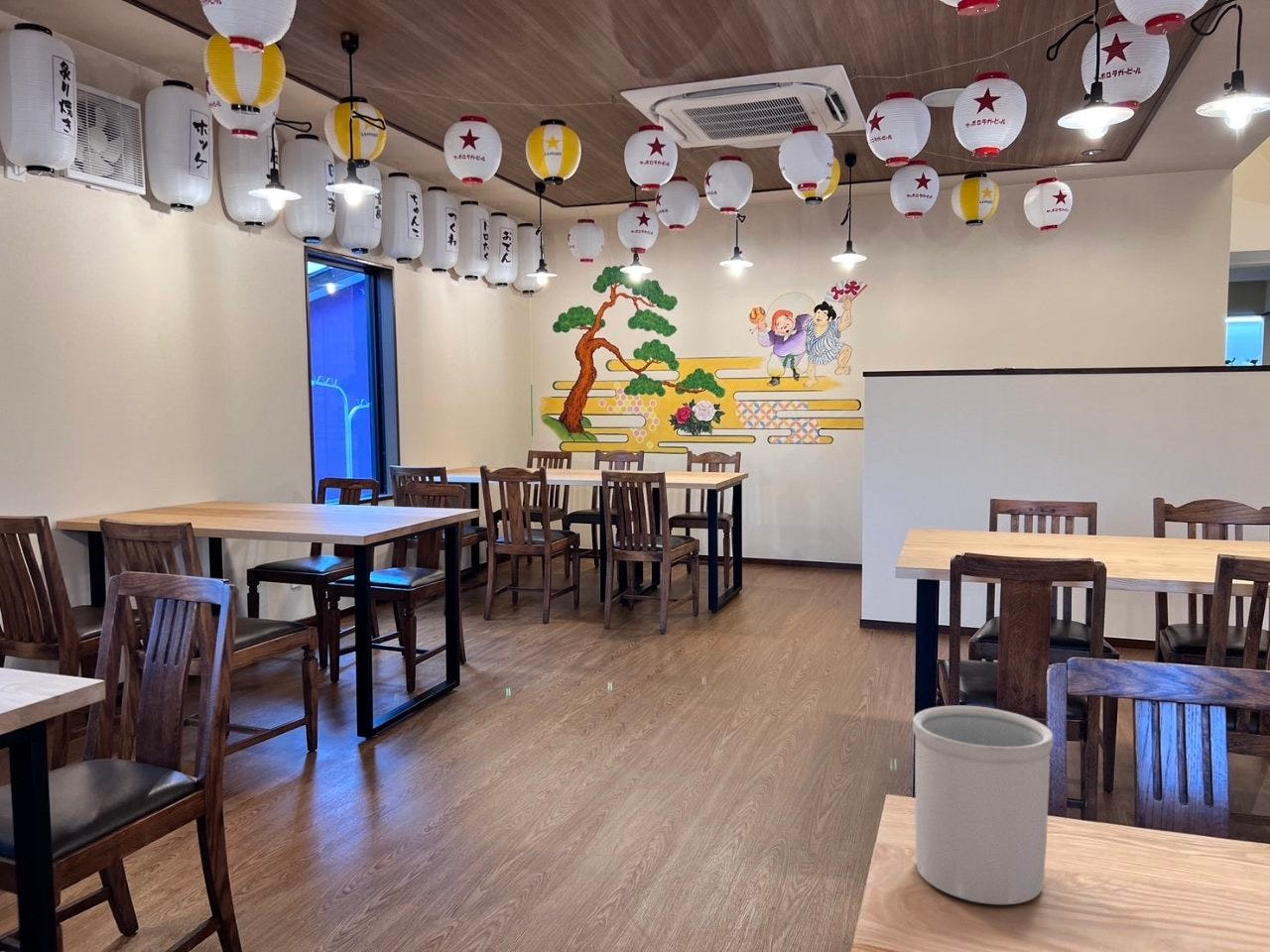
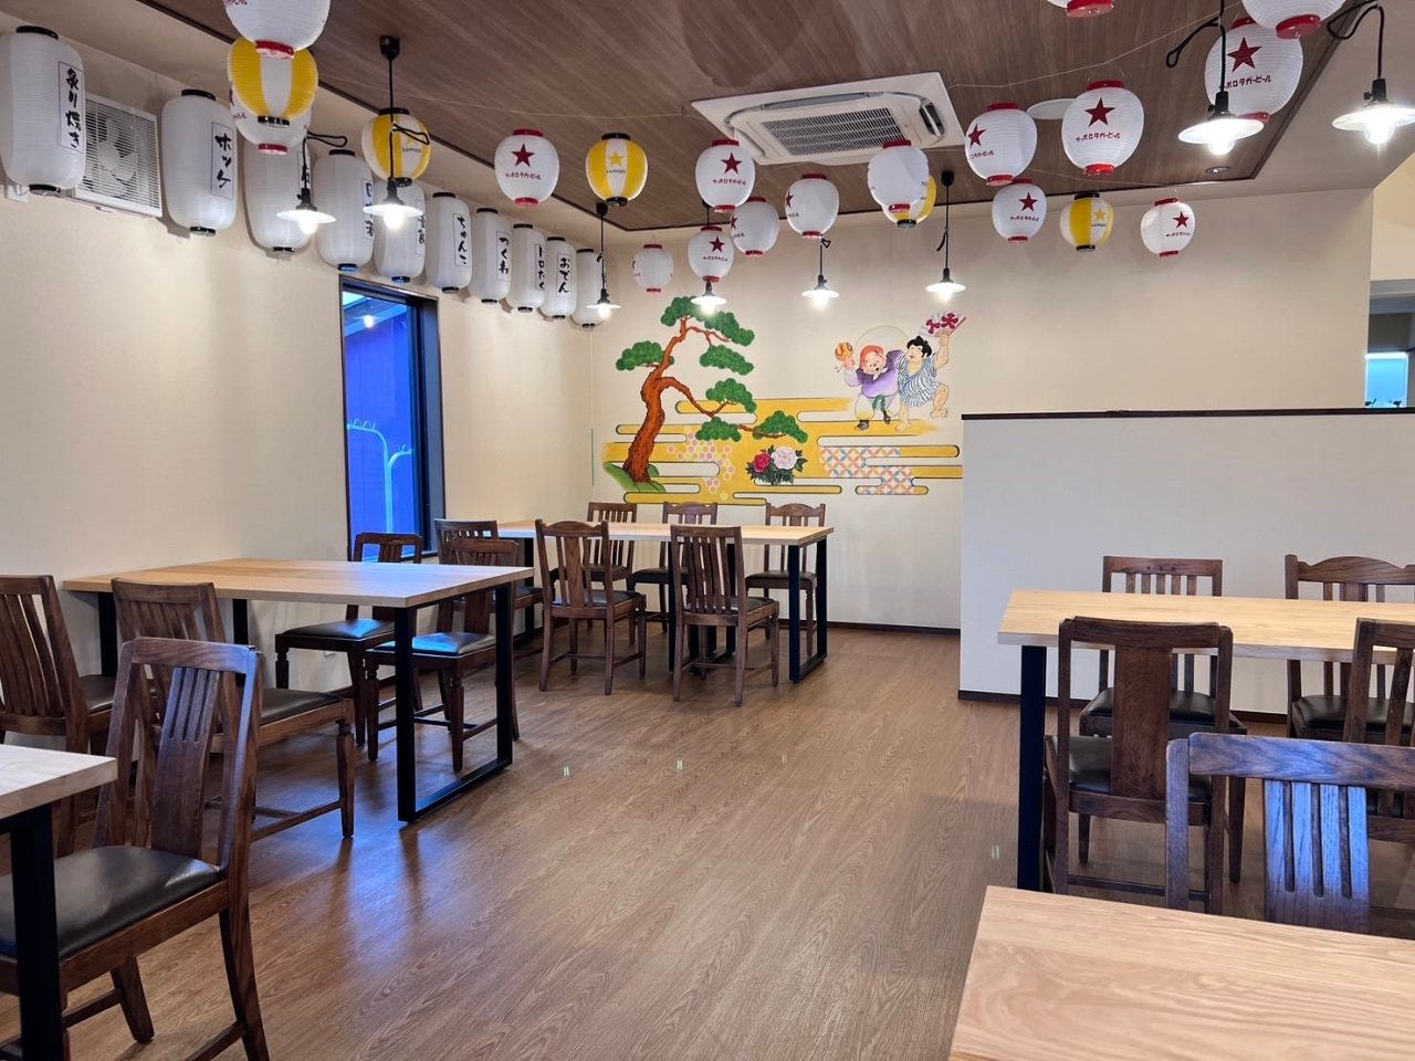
- utensil holder (979, 799)
